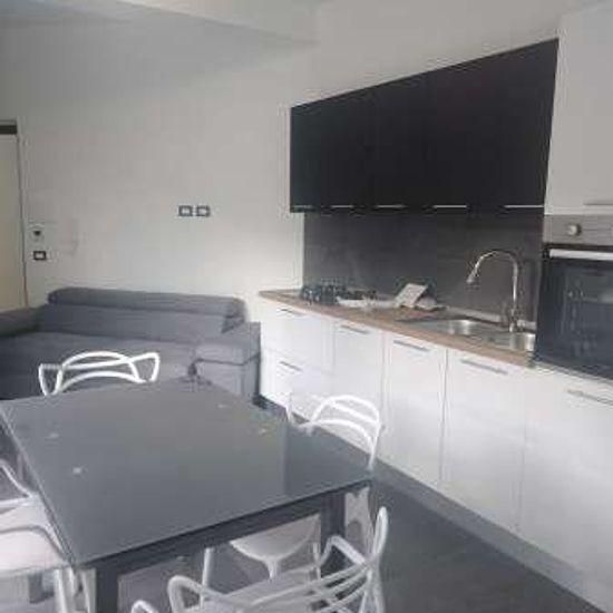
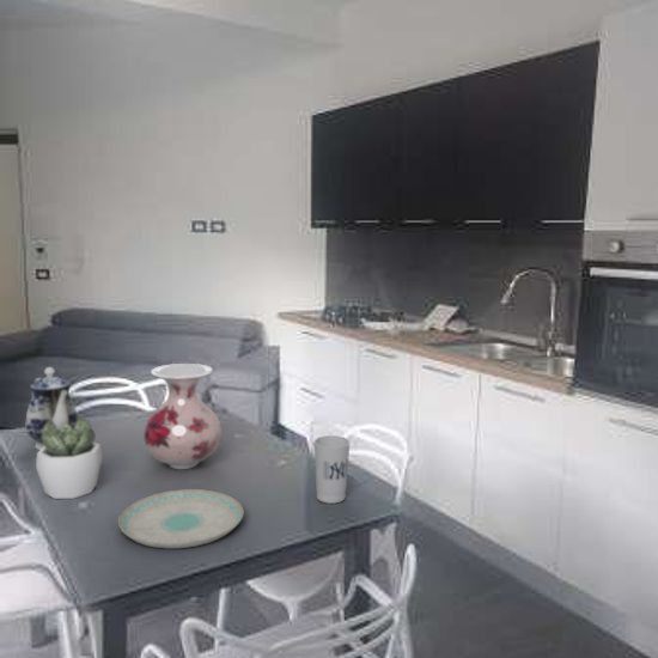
+ cup (331, 469)
+ vase (182, 416)
+ teapot (50, 406)
+ plate (182, 518)
+ succulent plant (69, 456)
